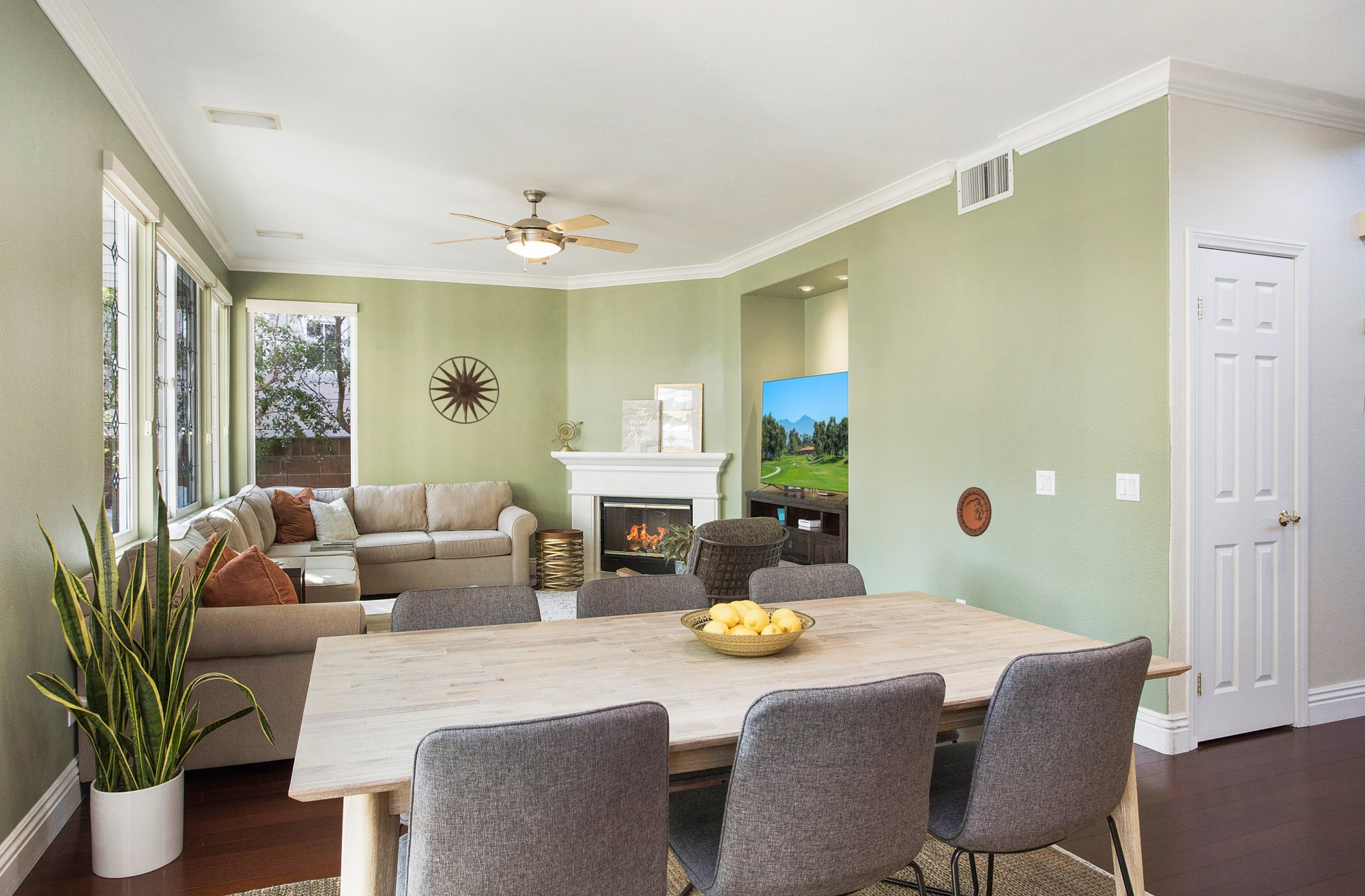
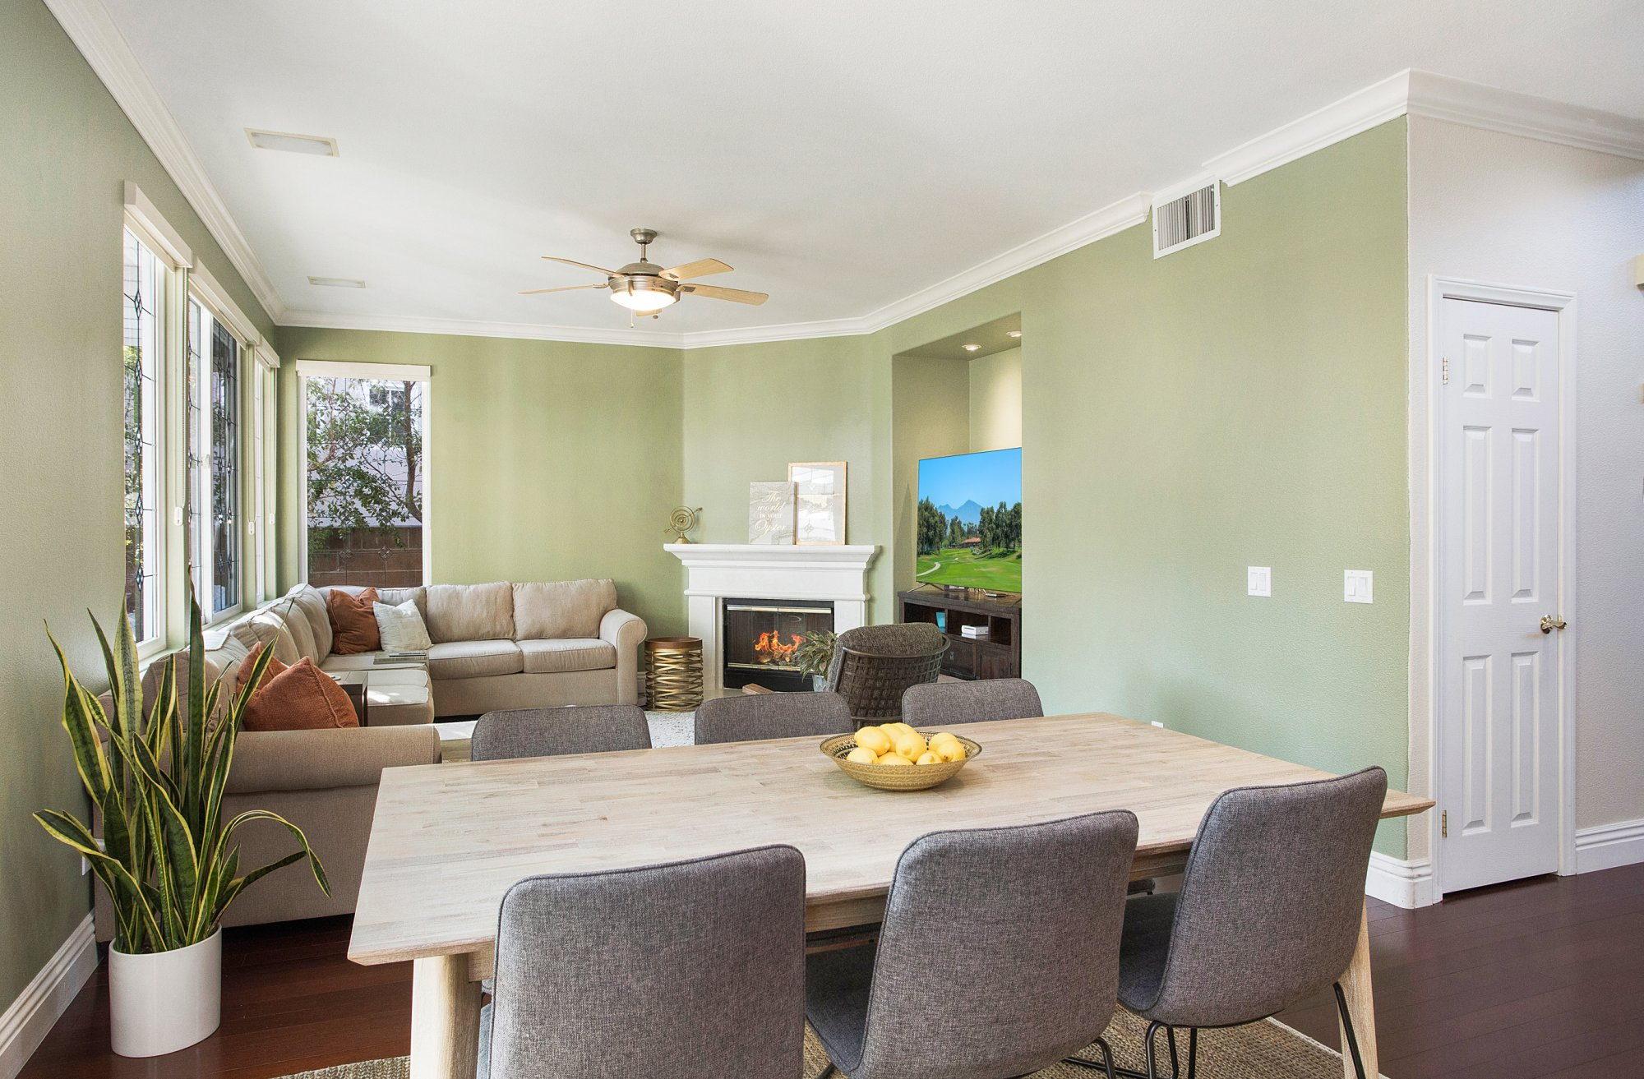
- wall art (464, 390)
- decorative plate (974, 511)
